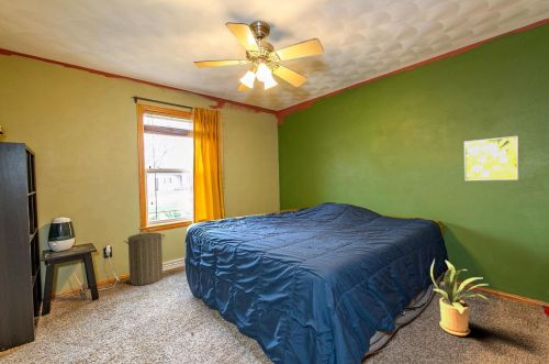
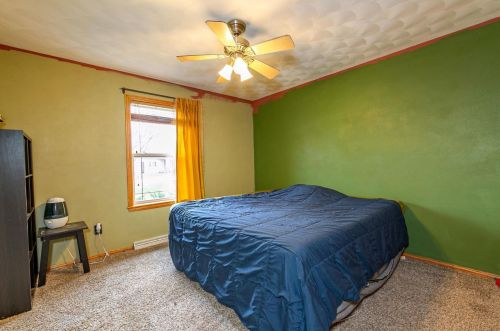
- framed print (490, 159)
- house plant (458, 295)
- laundry hamper (145, 253)
